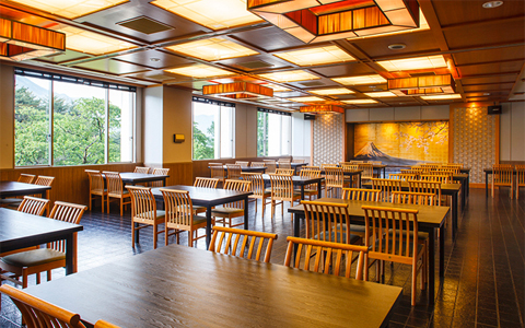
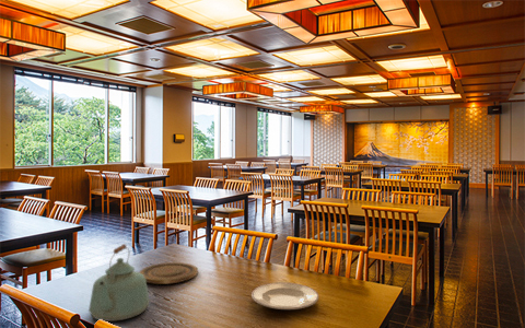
+ kettle (117, 280)
+ plate (168, 272)
+ plate (284, 297)
